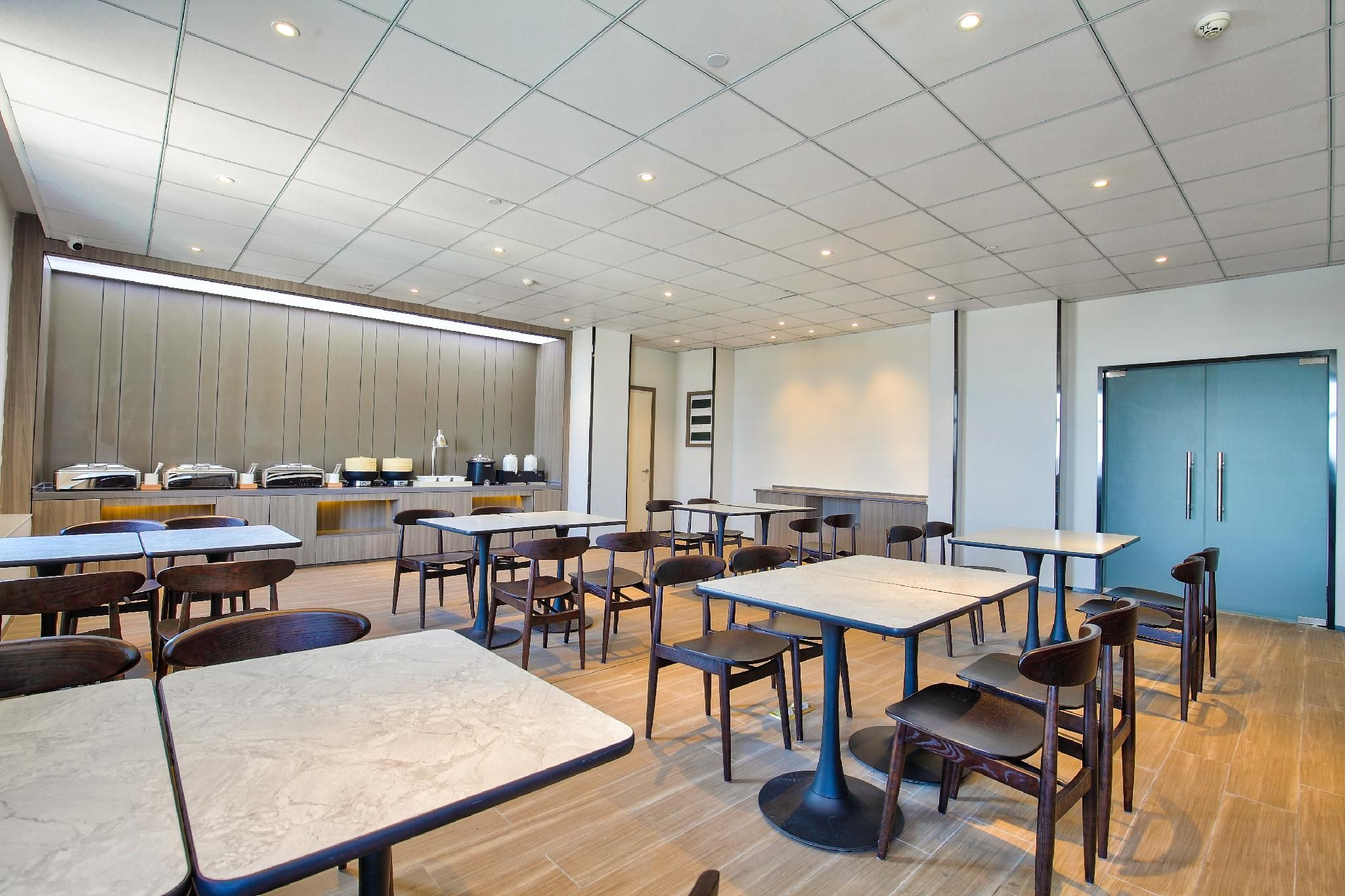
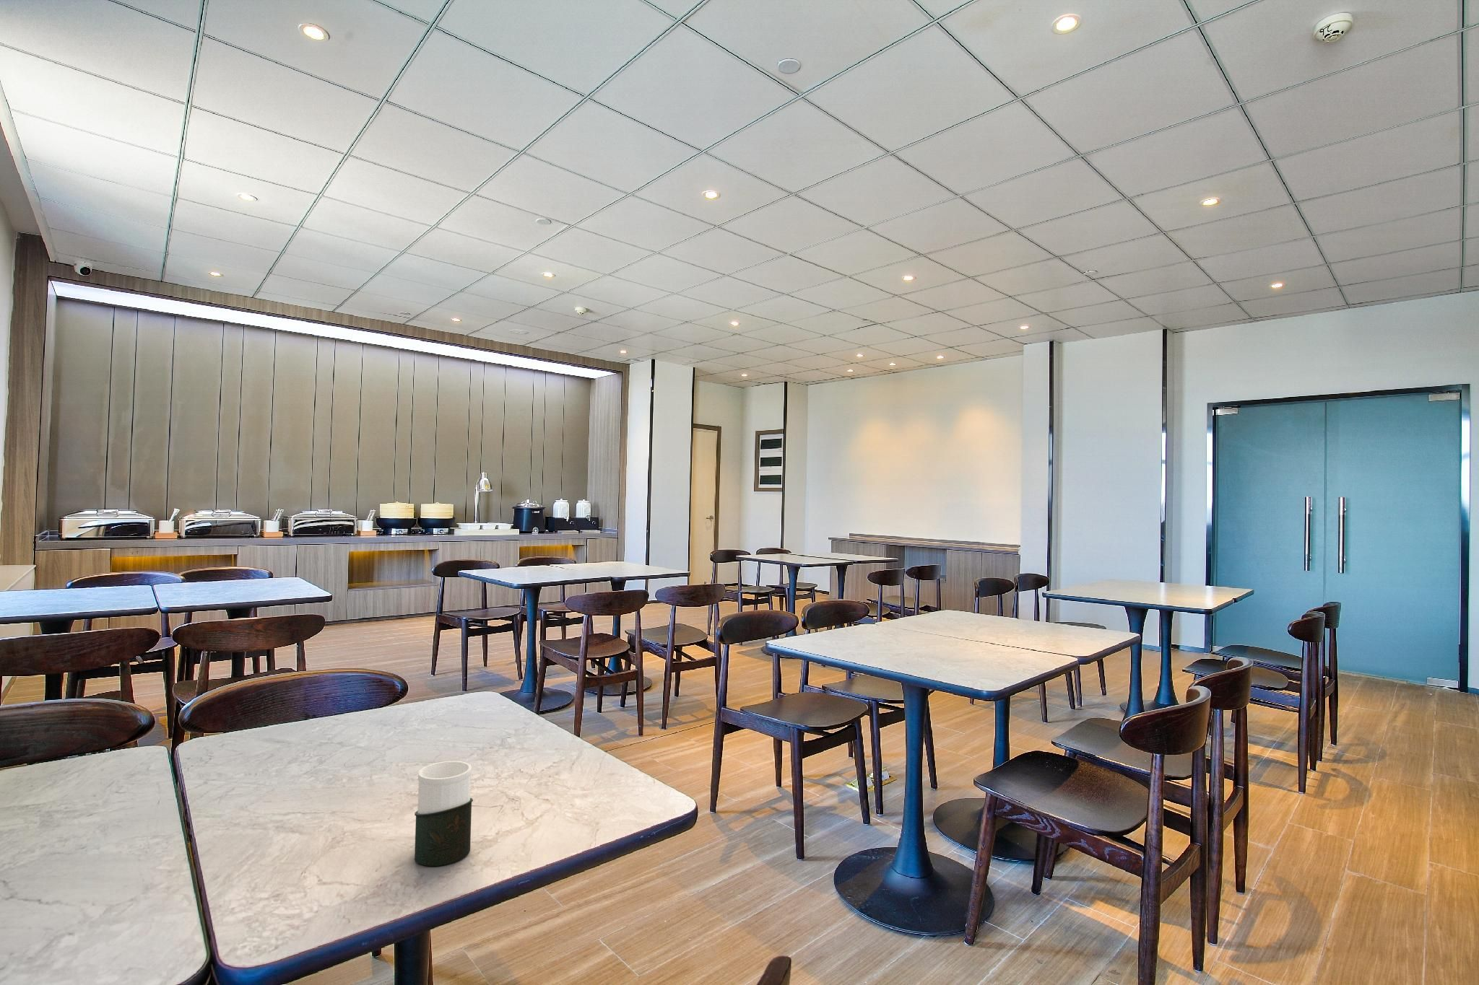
+ cup (439, 808)
